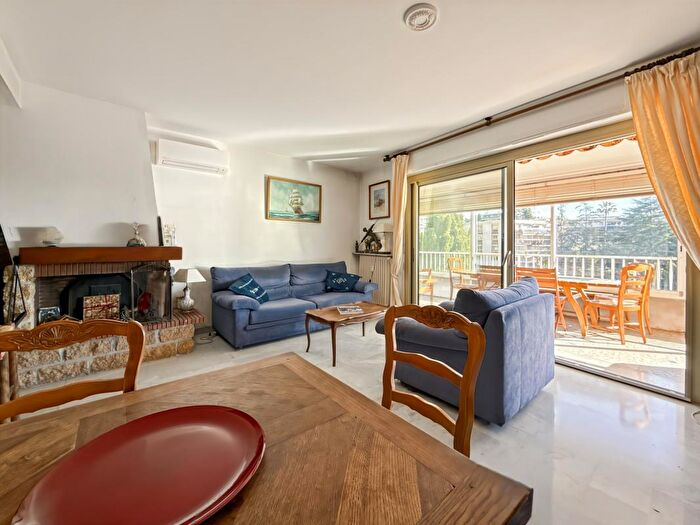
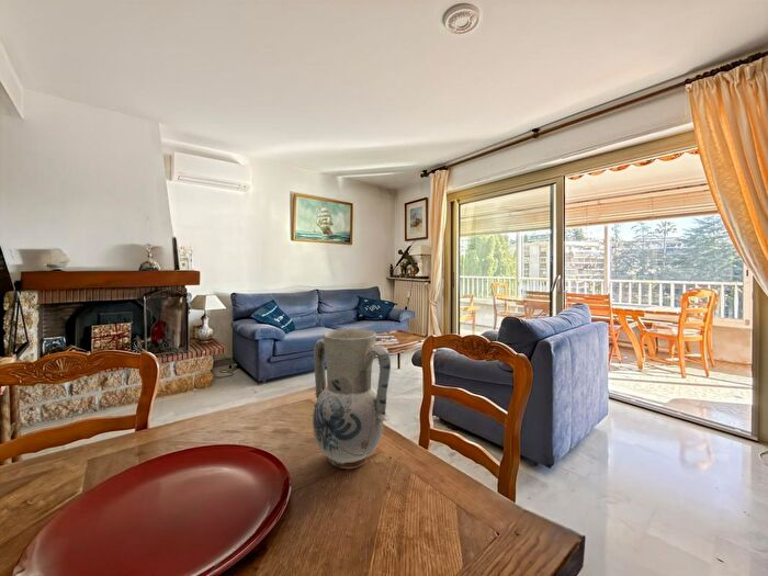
+ vase (349, 395)
